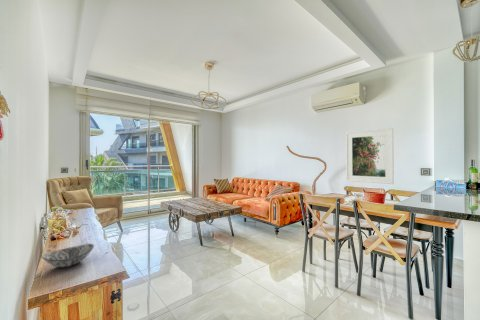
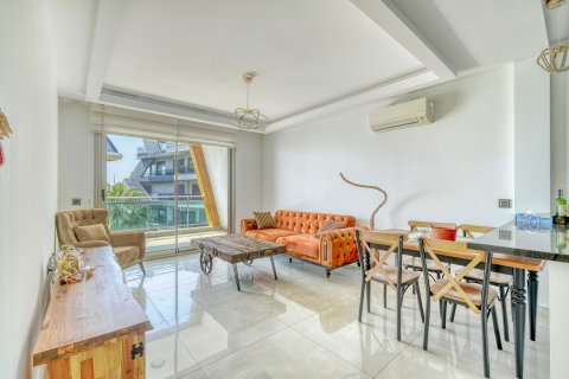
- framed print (368, 156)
- decorative bowl (69, 256)
